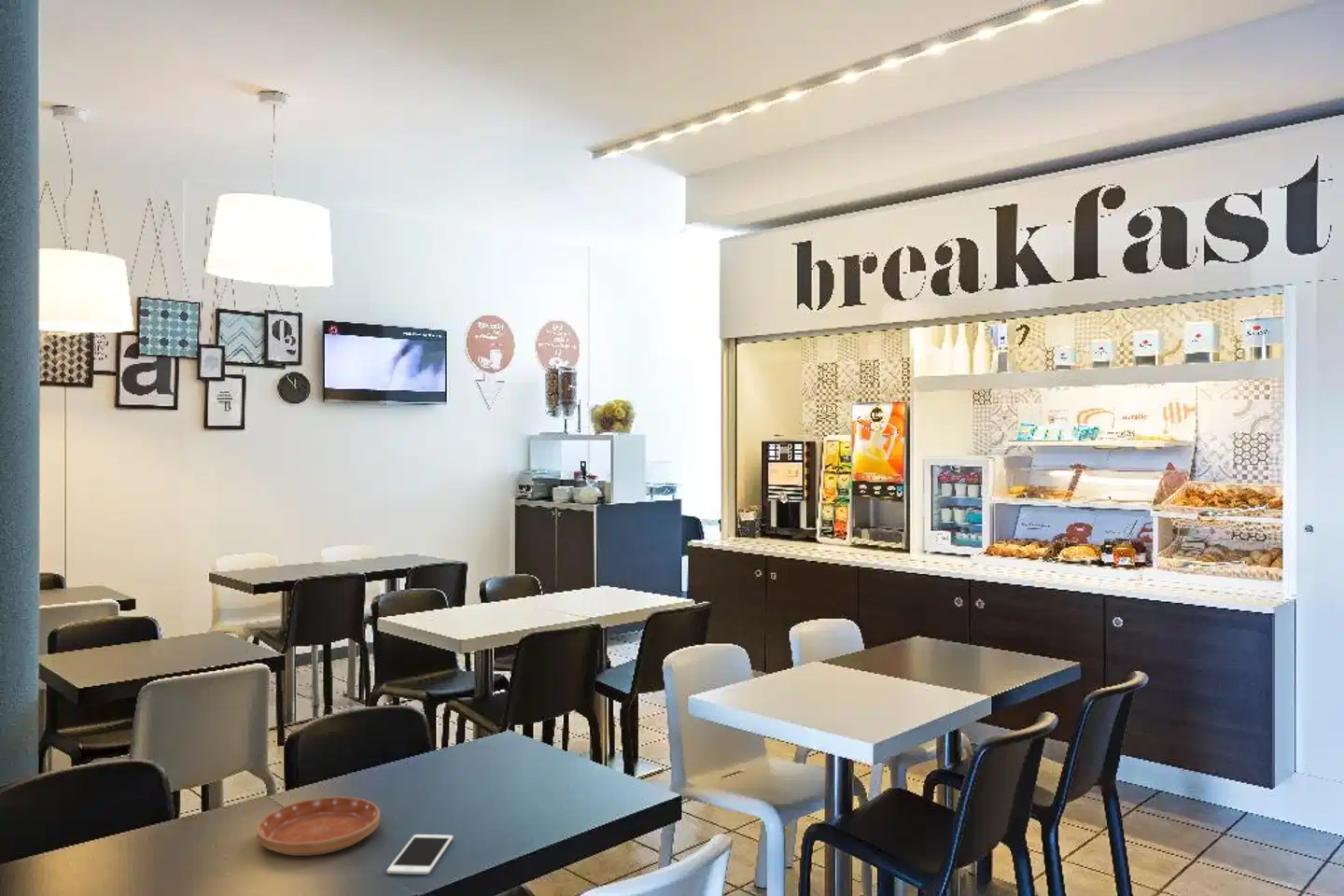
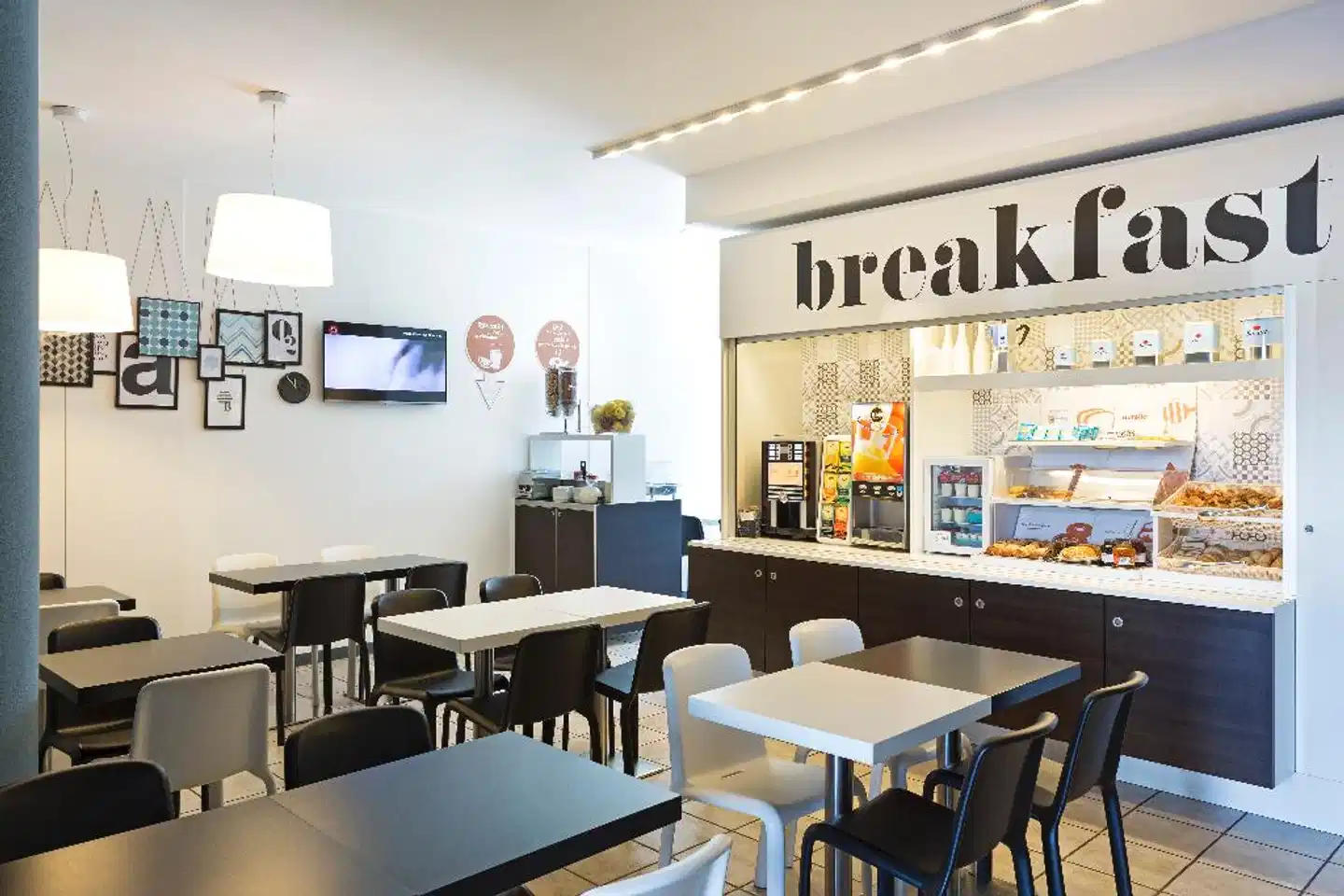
- cell phone (421, 853)
- saucer (319, 827)
